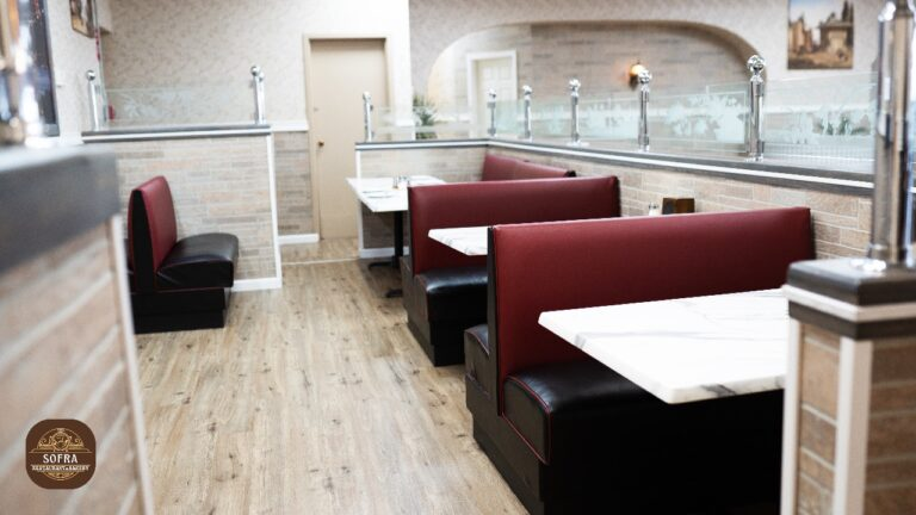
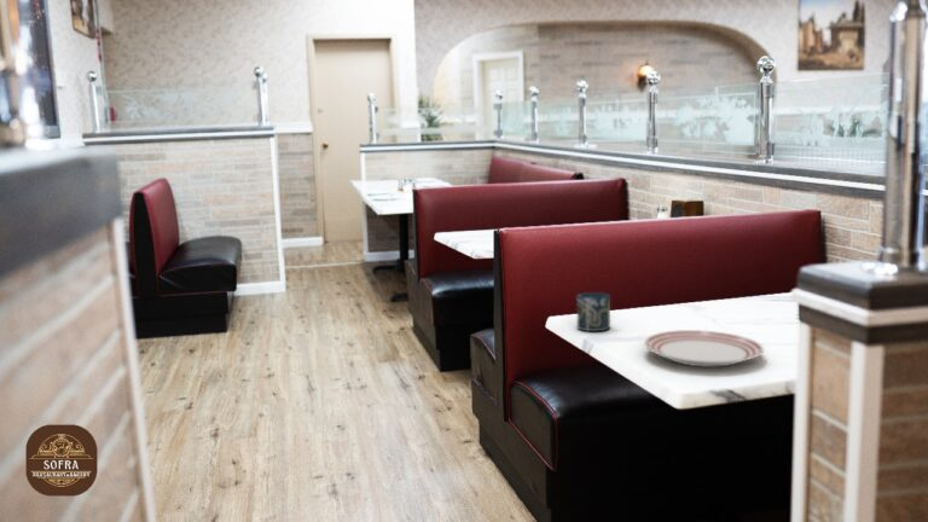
+ cup (591, 311)
+ dinner plate (702, 349)
